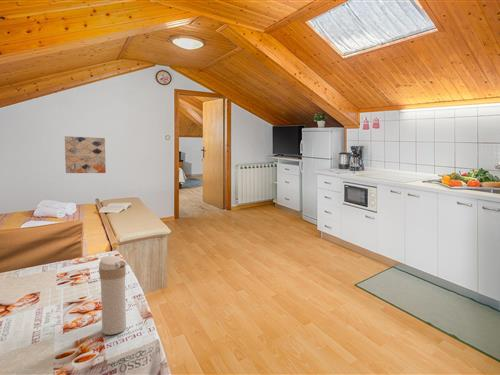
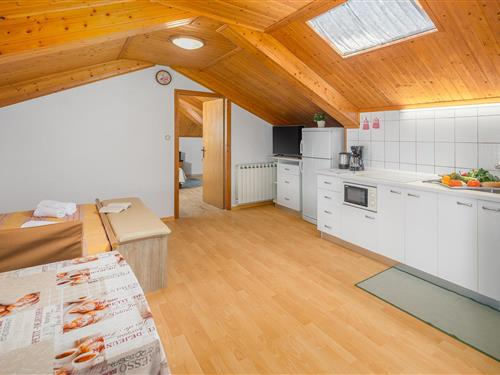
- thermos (112, 293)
- wall art (85, 155)
